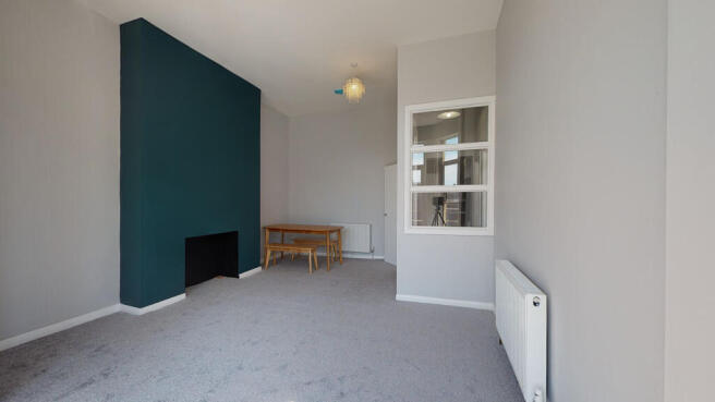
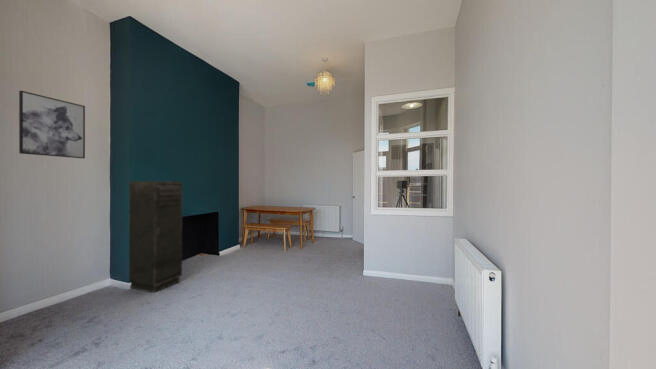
+ storage cabinet (156, 233)
+ wall art (54, 127)
